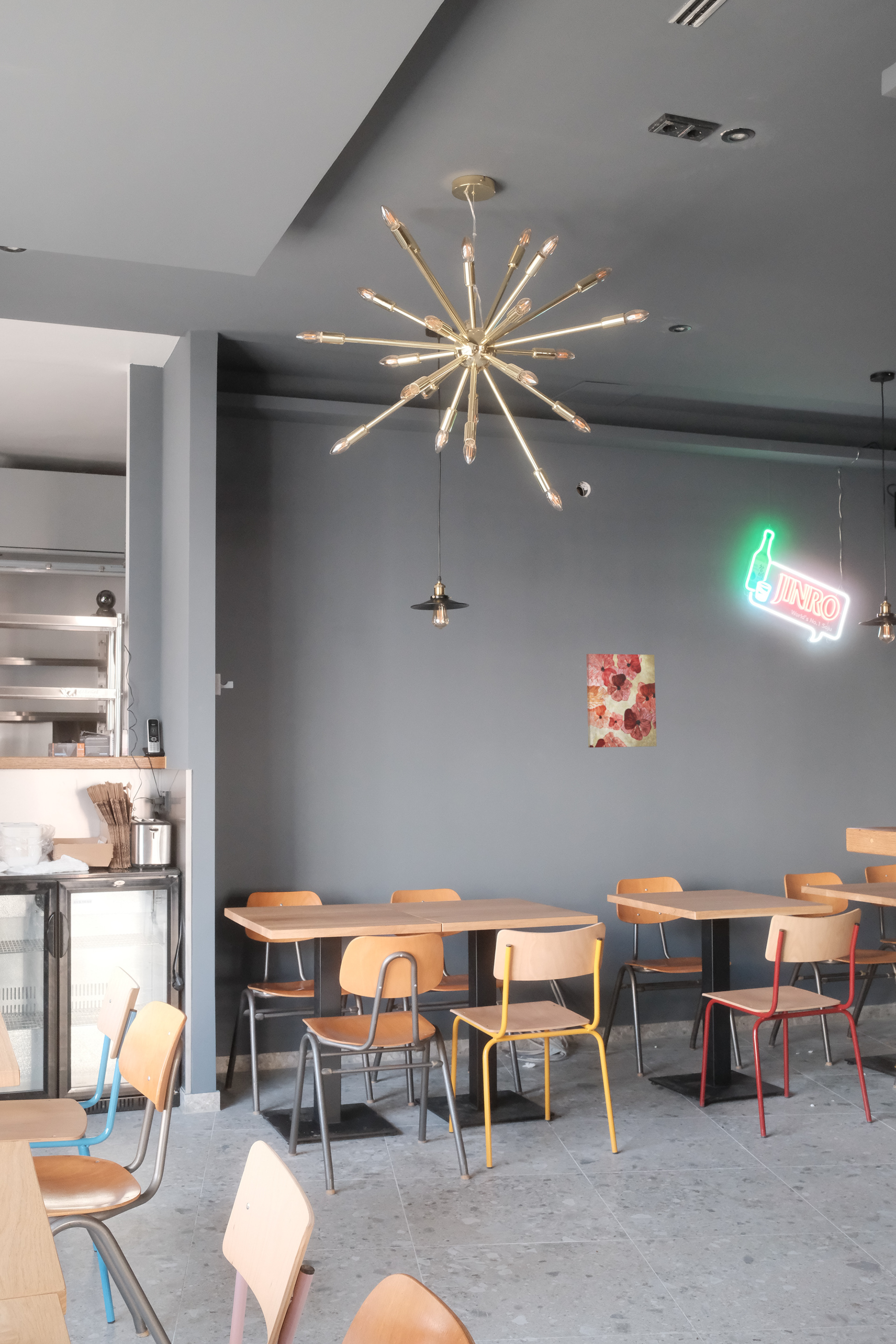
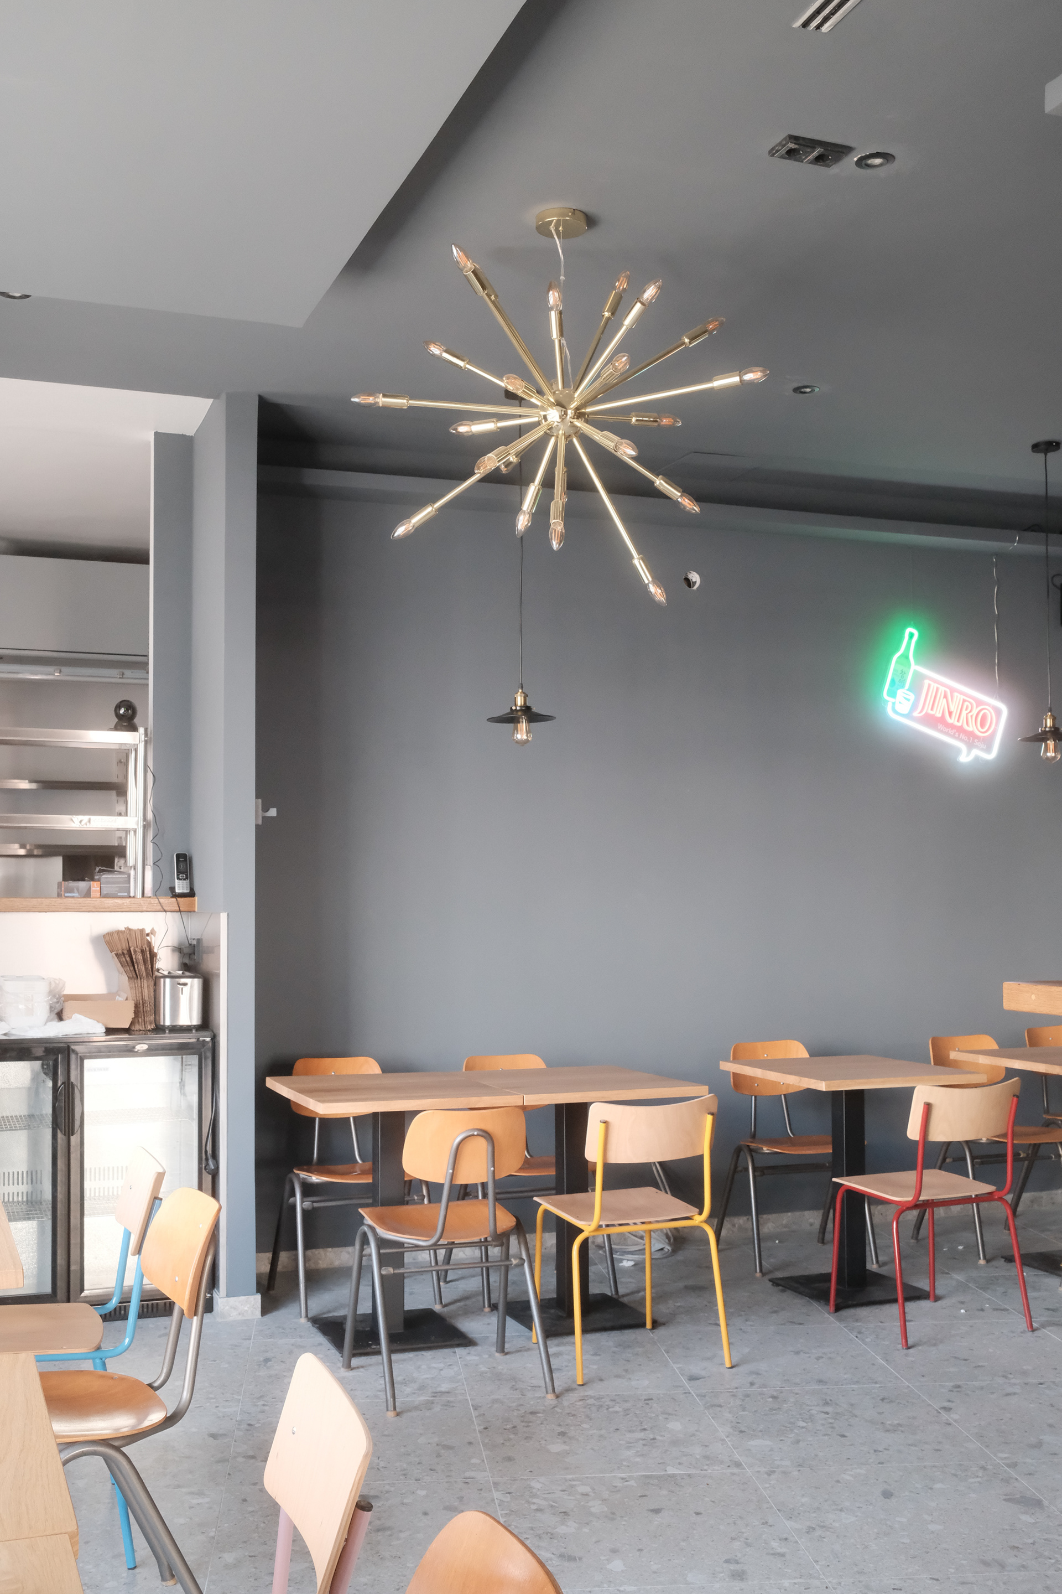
- wall art (622, 700)
